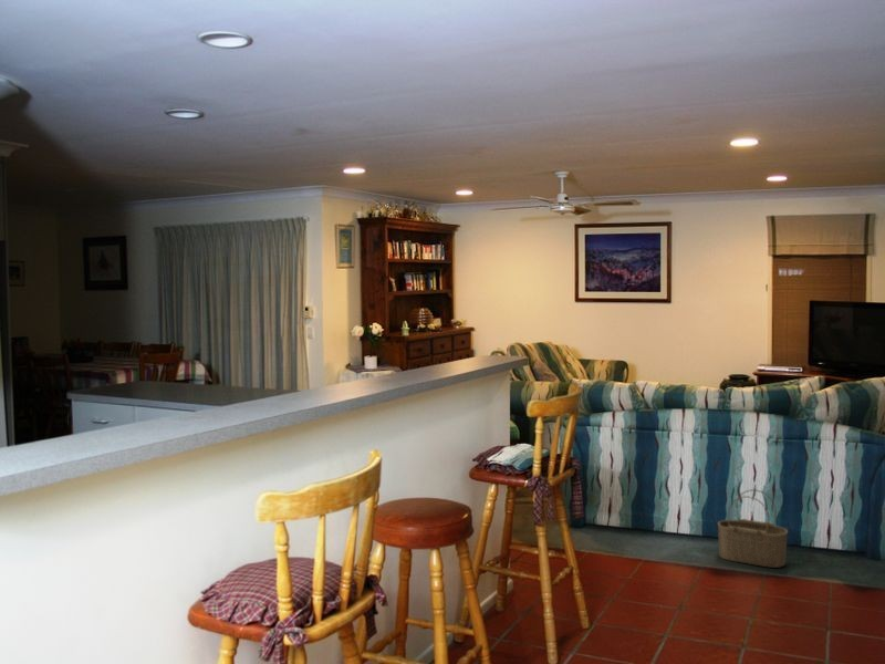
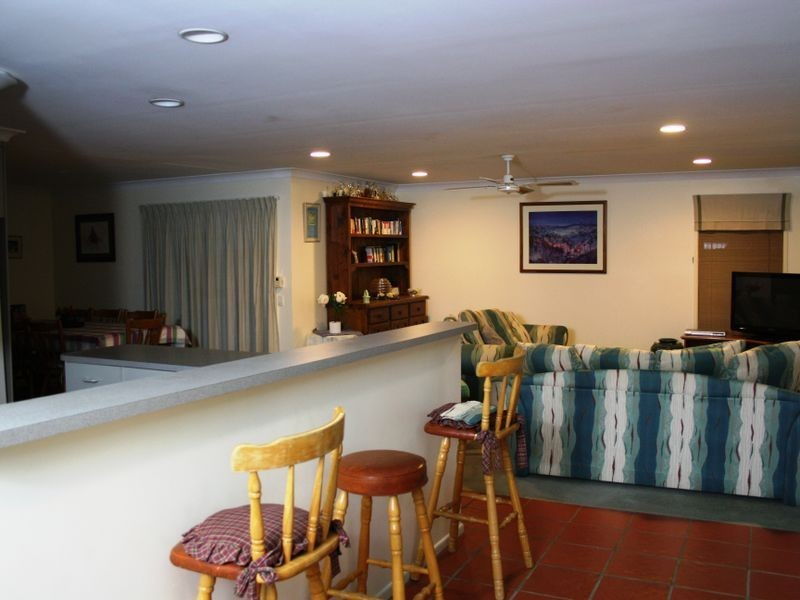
- wicker basket (751, 526)
